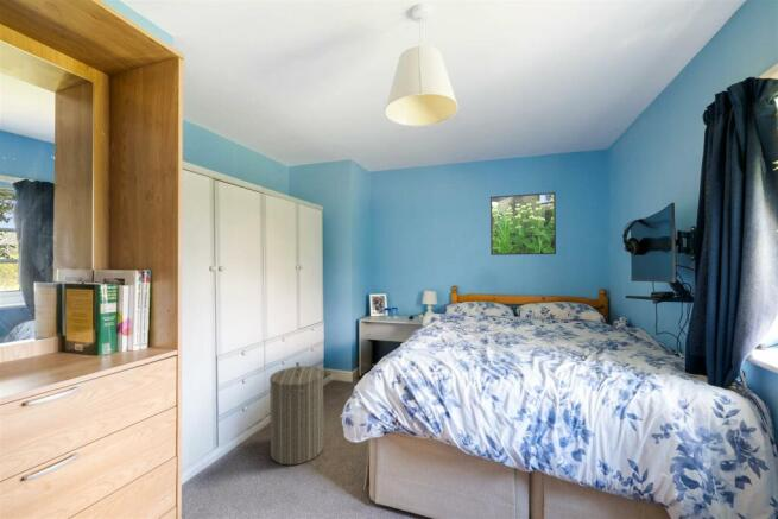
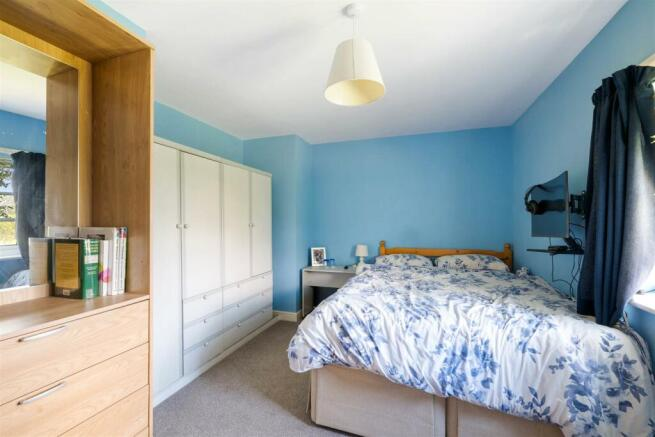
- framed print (521, 224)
- laundry hamper (297, 405)
